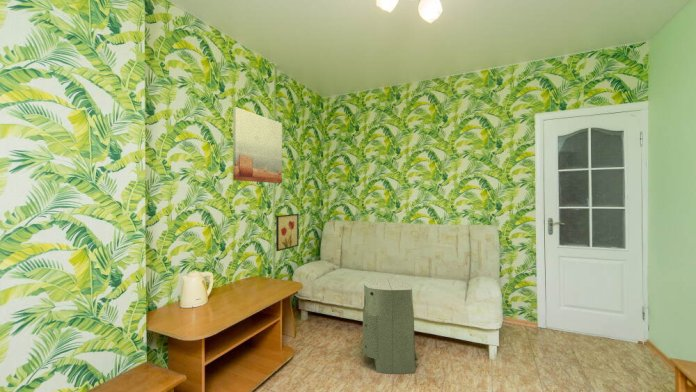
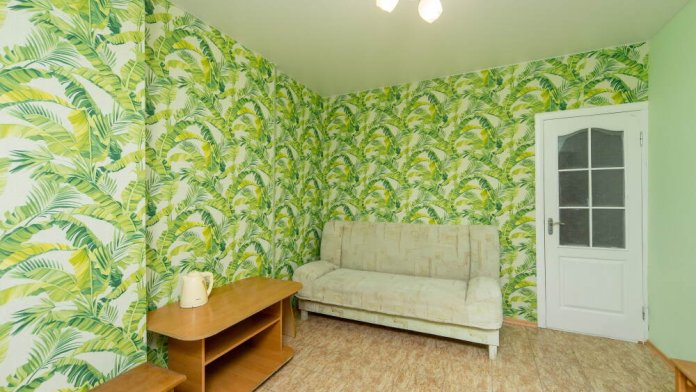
- wall art (259, 148)
- wall art (287, 231)
- air purifier (389, 322)
